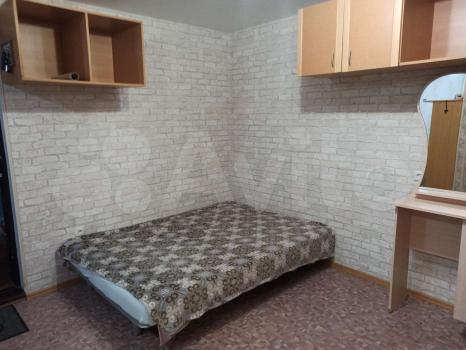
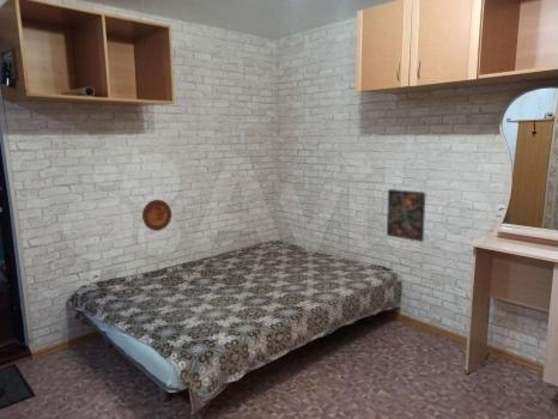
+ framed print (405, 214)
+ decorative plate (157, 214)
